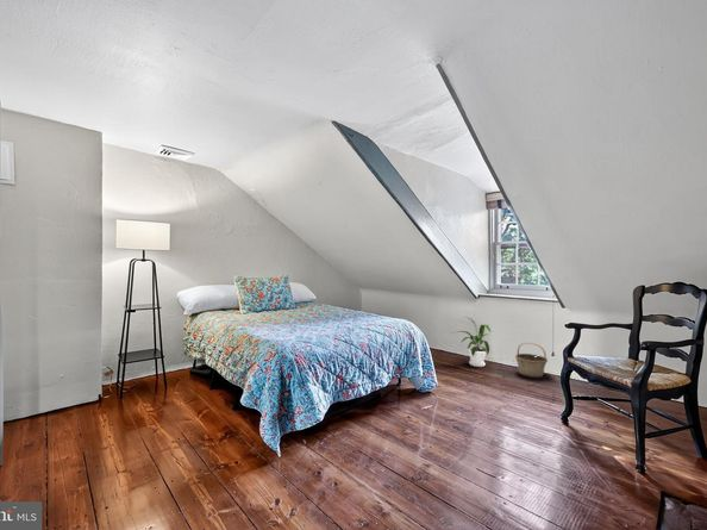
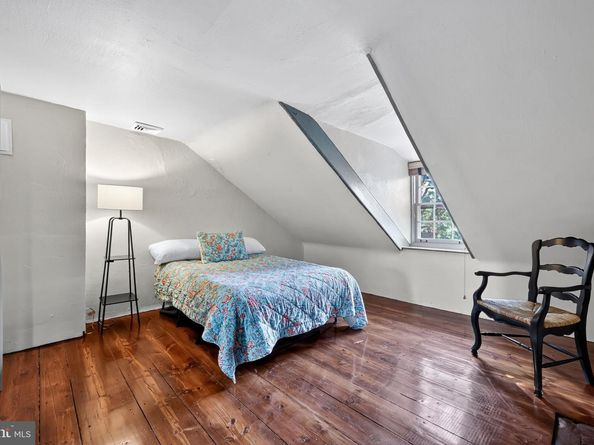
- house plant (476, 341)
- basket (531, 358)
